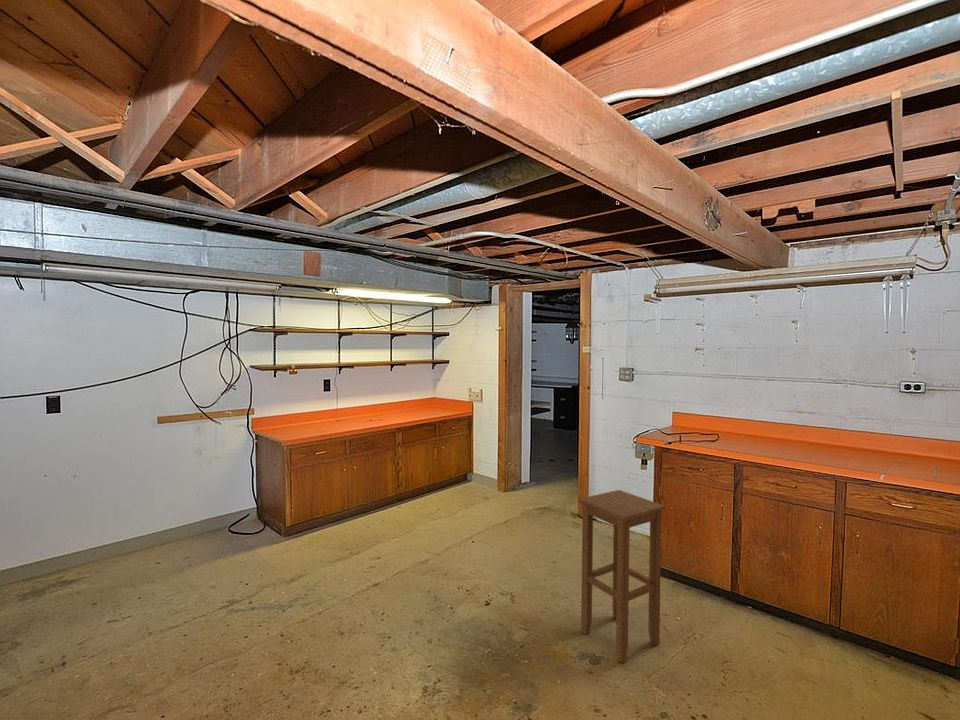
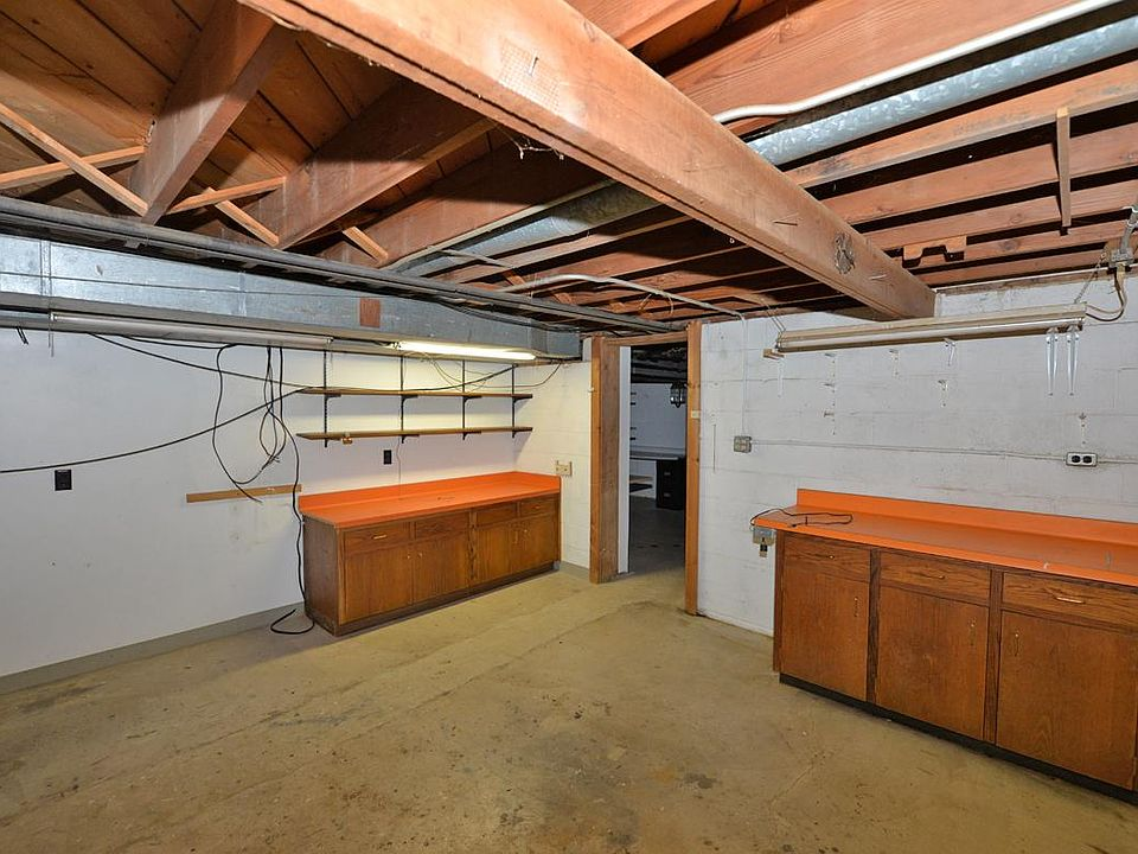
- stool (620, 570)
